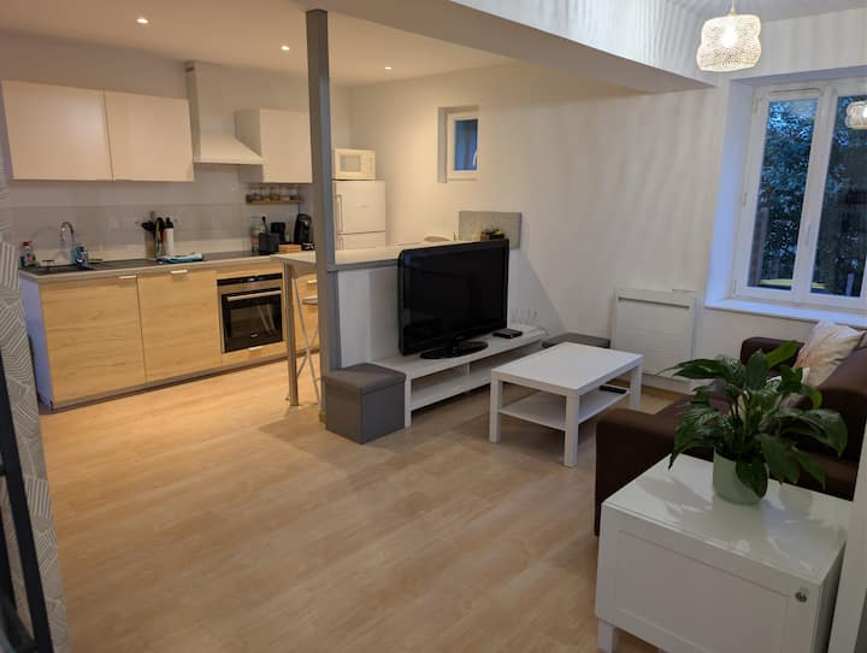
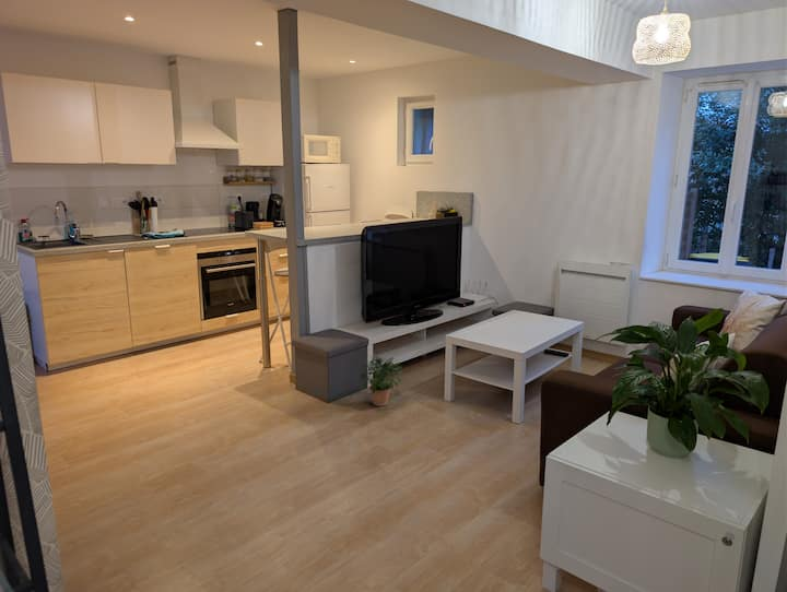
+ potted plant (383, 377)
